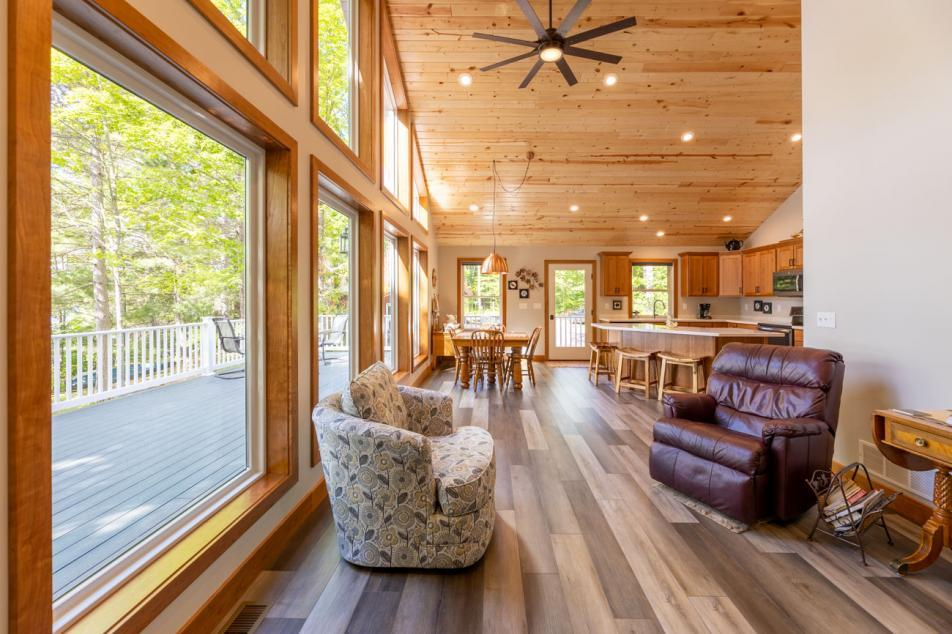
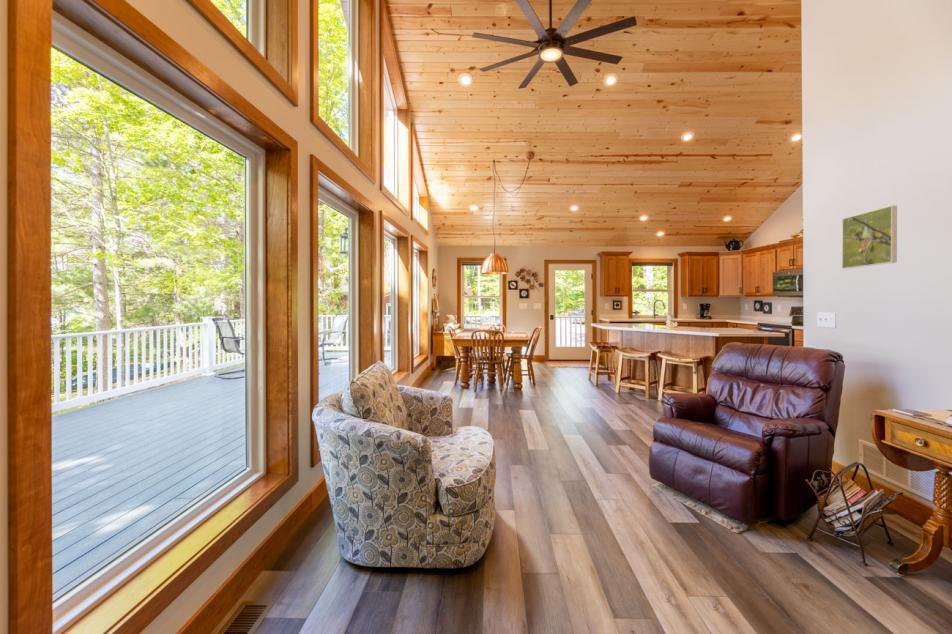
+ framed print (867, 239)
